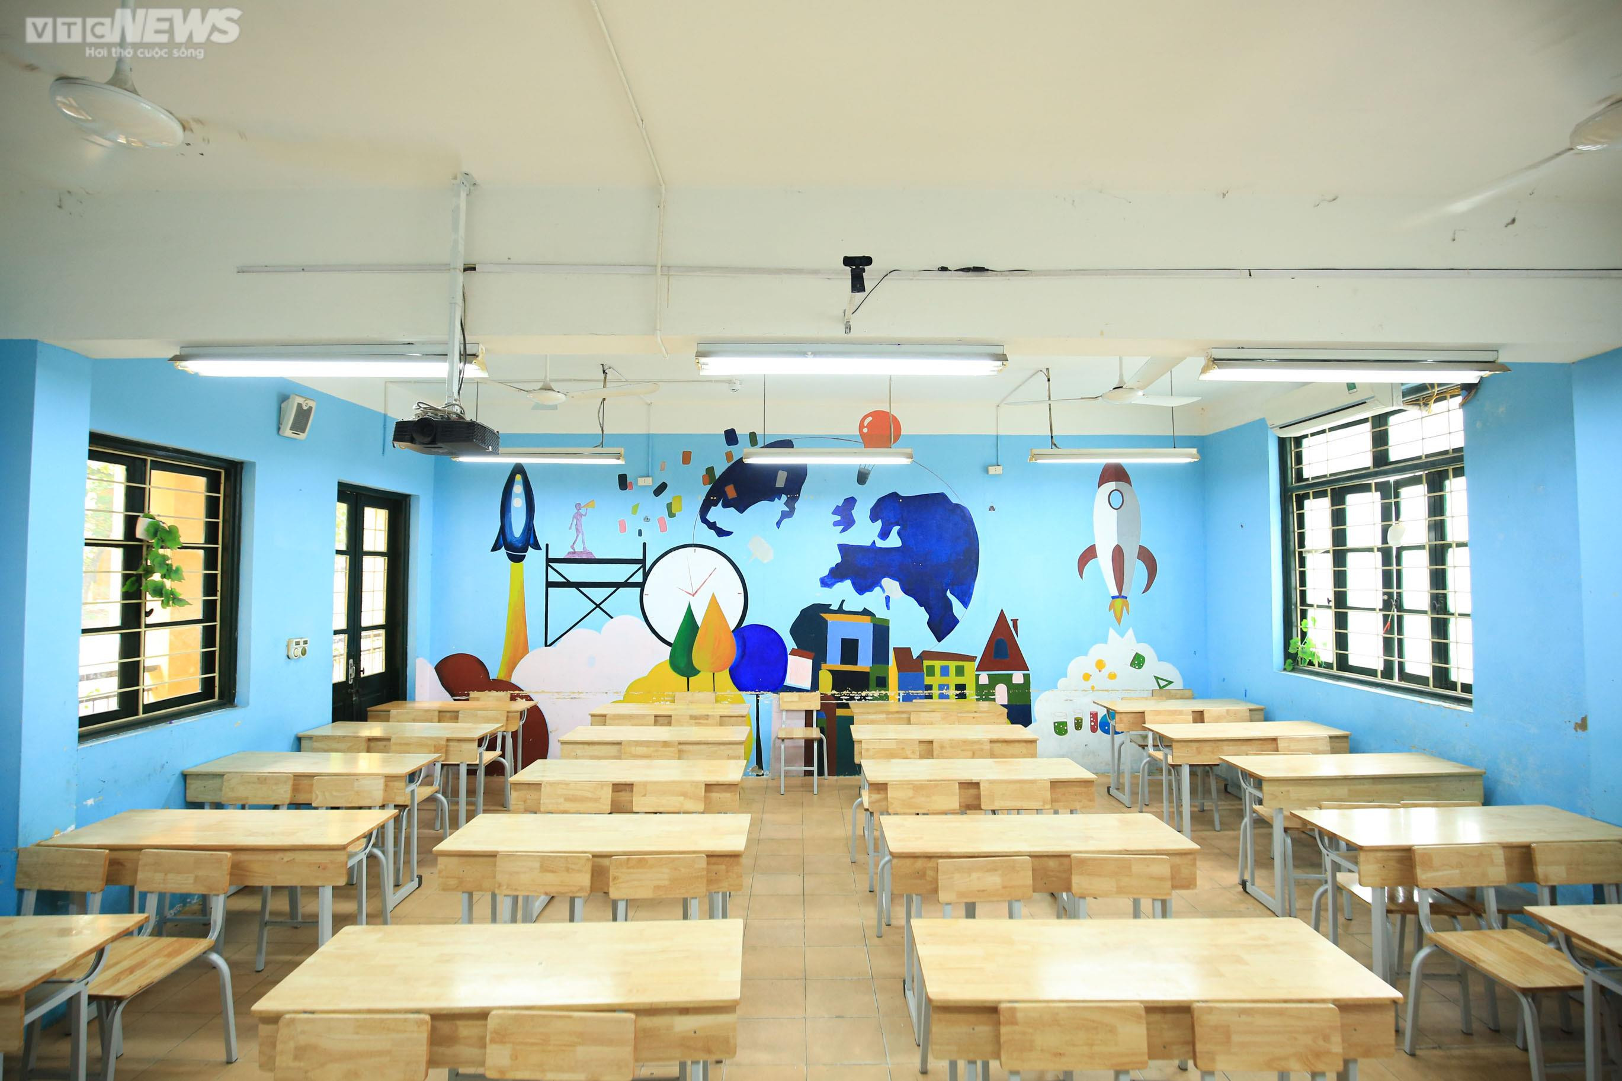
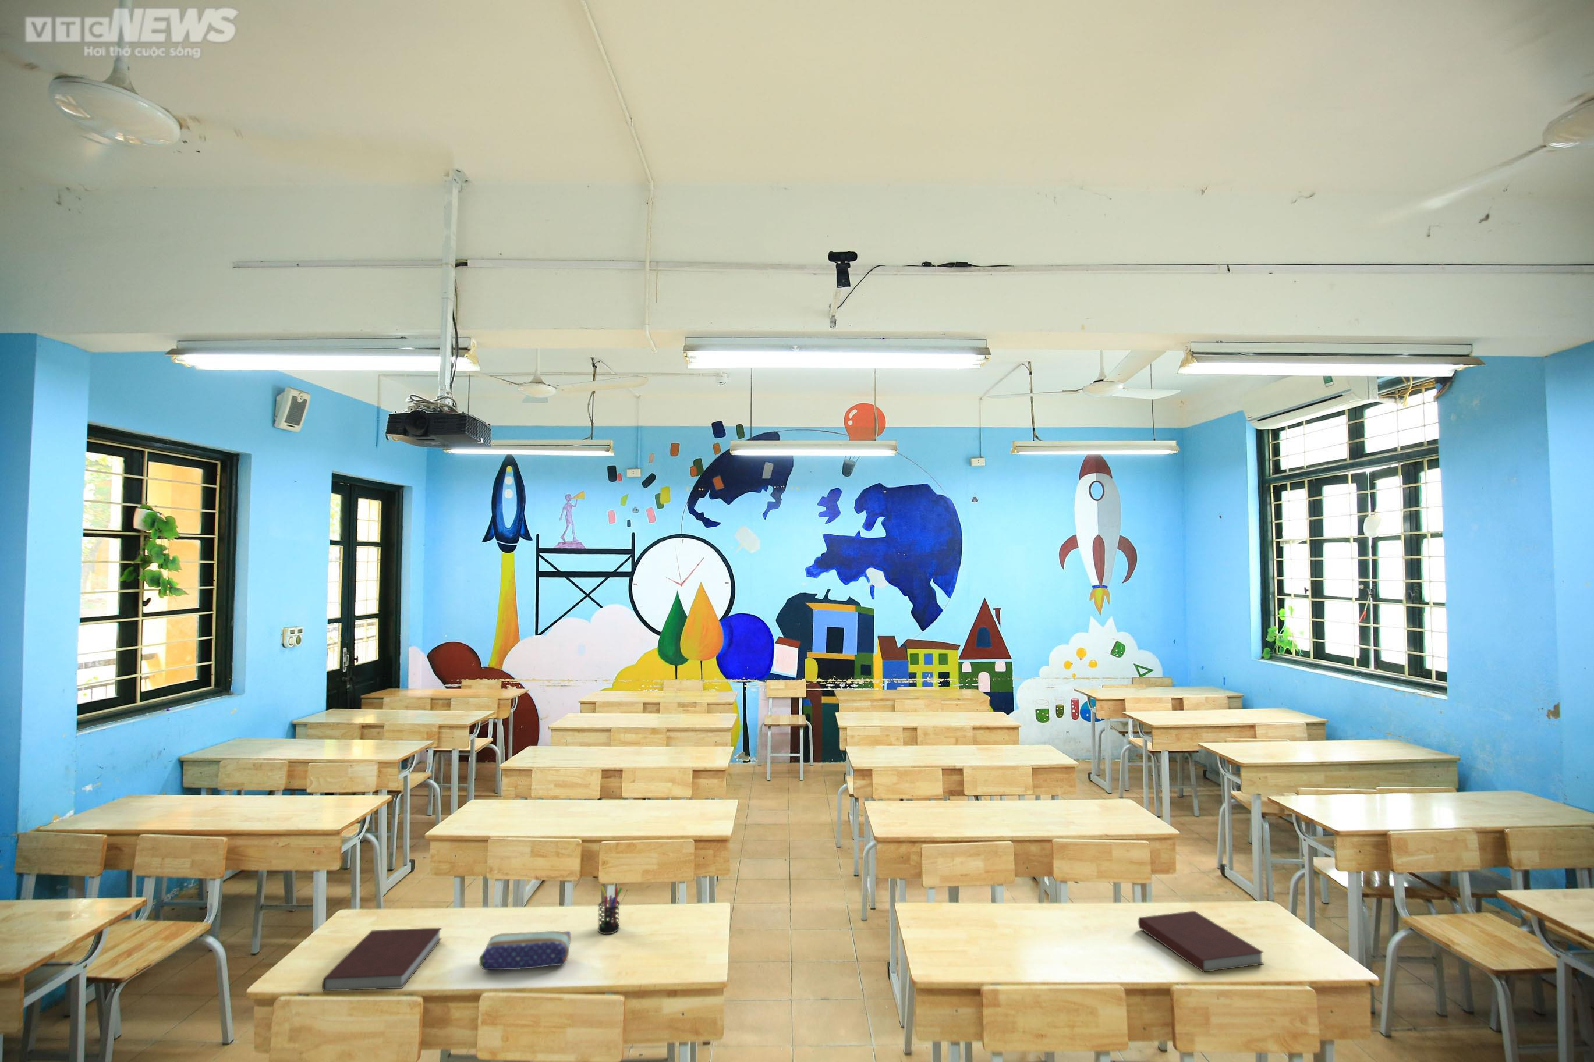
+ notebook (385, 958)
+ notebook (1198, 939)
+ pen holder (612, 907)
+ pencil case (527, 949)
